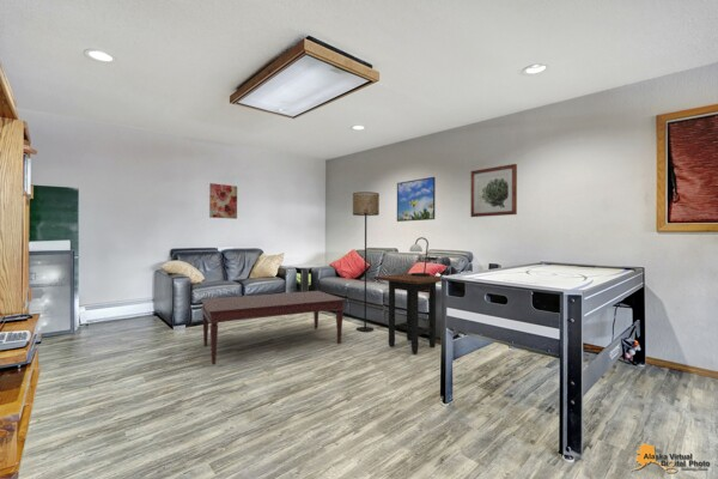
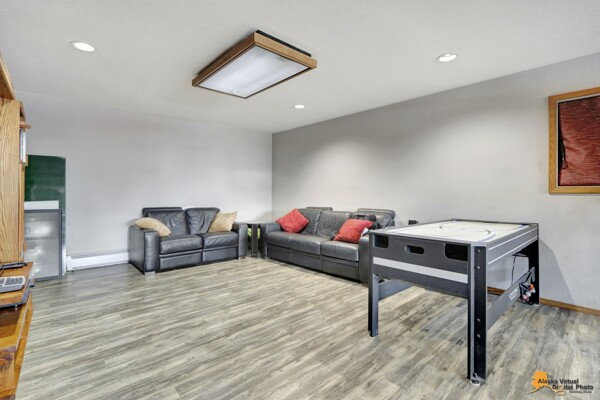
- table lamp (420, 250)
- side table (412, 311)
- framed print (414, 200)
- wall art (492, 192)
- wall art (223, 201)
- coffee table (273, 315)
- floor lamp (365, 261)
